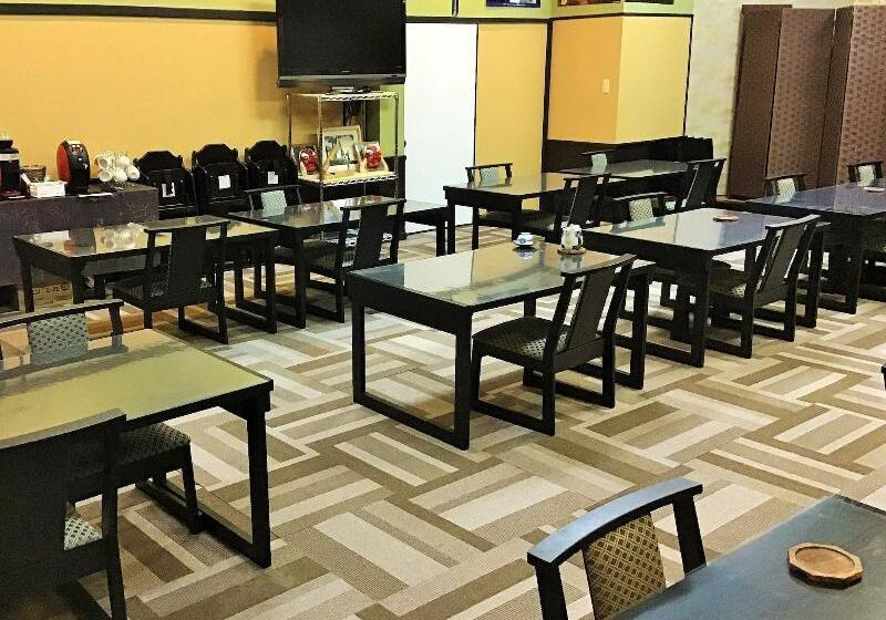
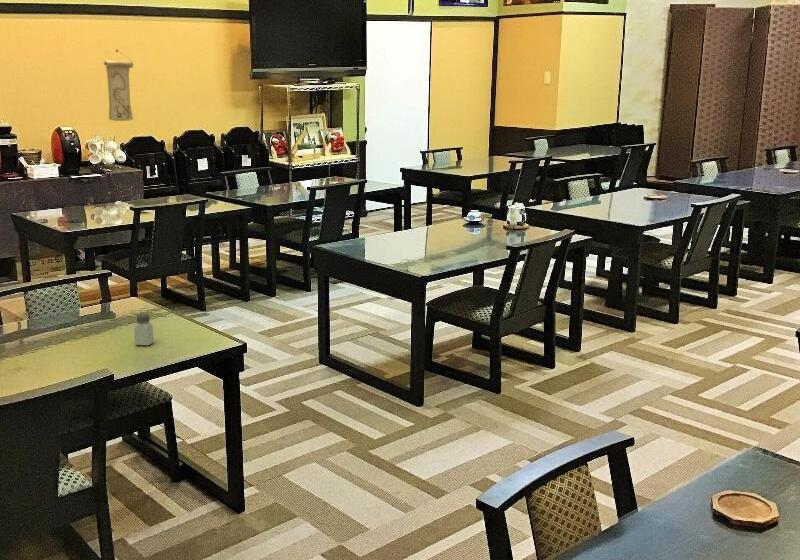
+ saltshaker (143, 329)
+ wall scroll (119, 85)
